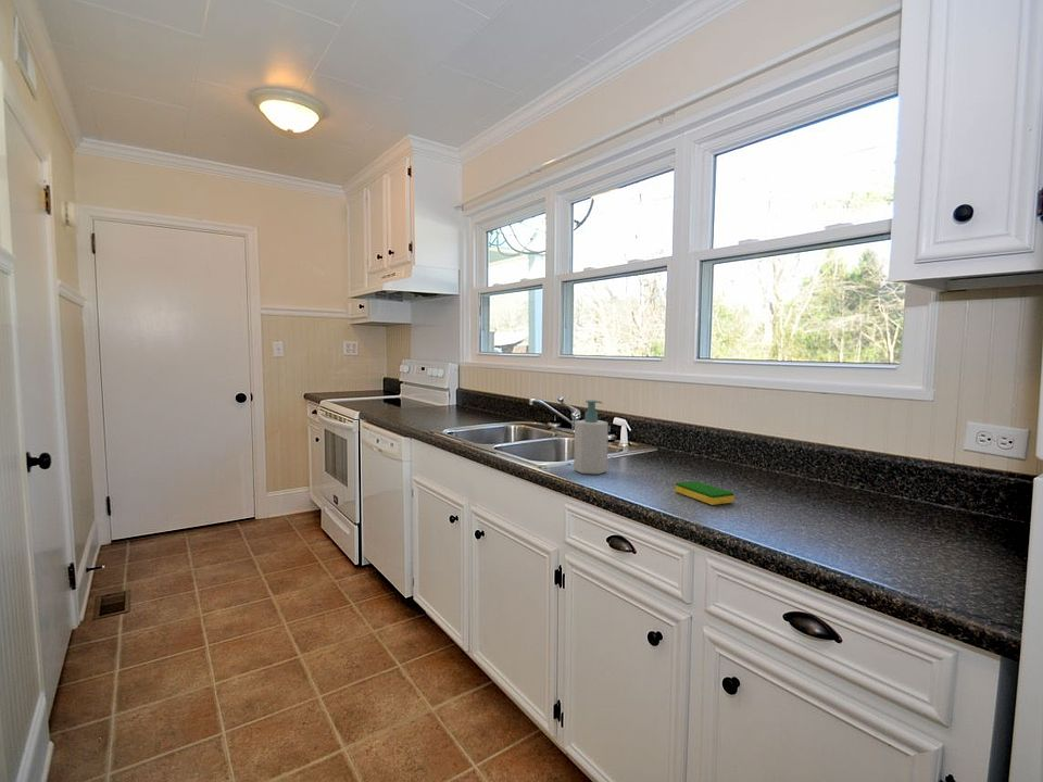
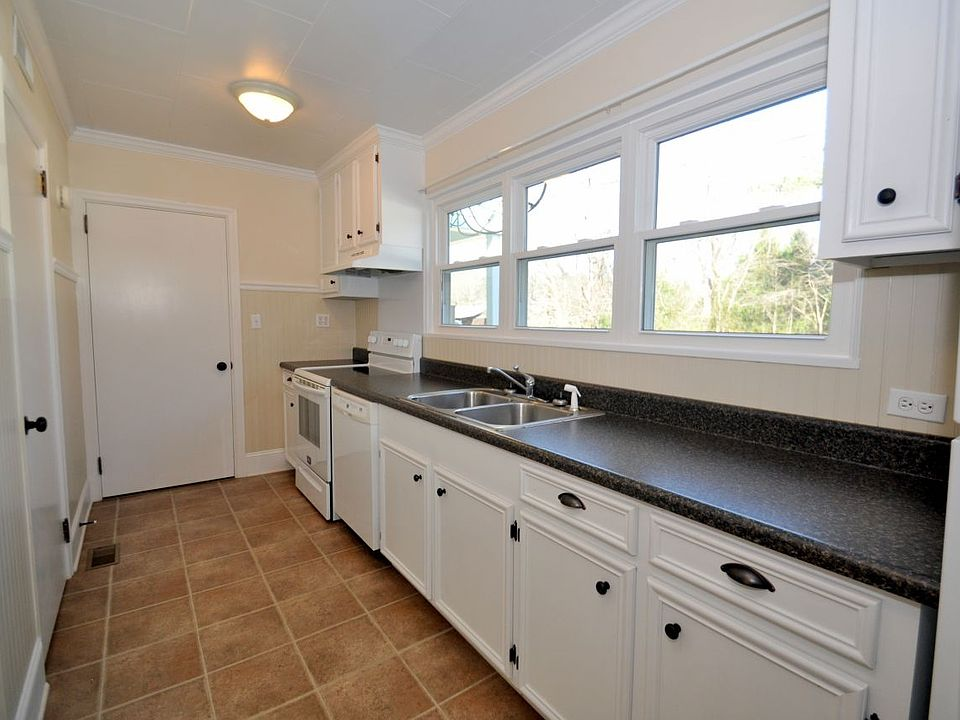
- dish sponge (703, 492)
- soap bottle (591, 436)
